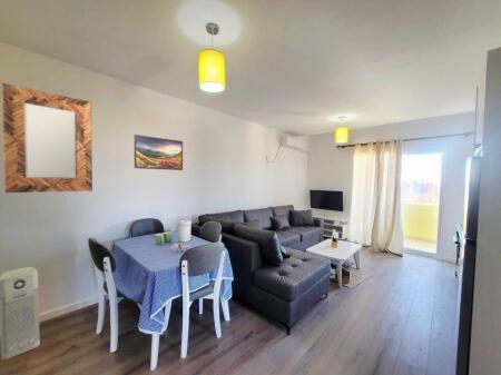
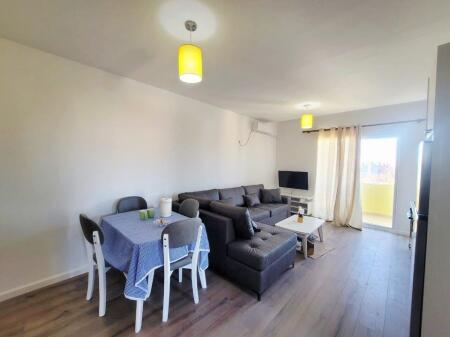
- air purifier (19, 307)
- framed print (160, 154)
- home mirror (51, 142)
